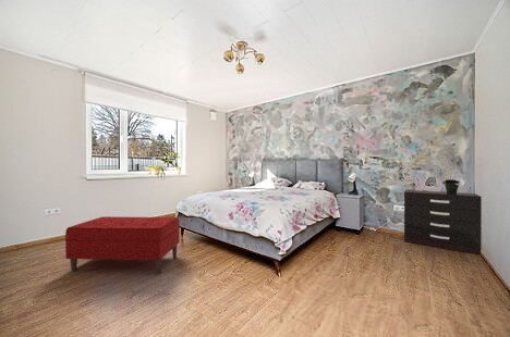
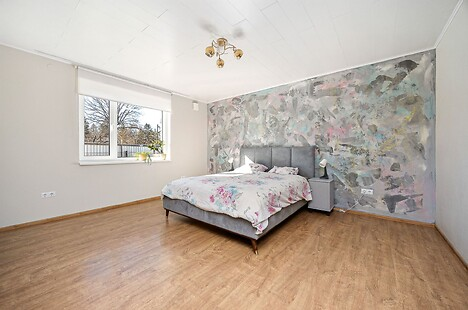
- bench (127, 242)
- dresser (438, 219)
- potted plant (450, 180)
